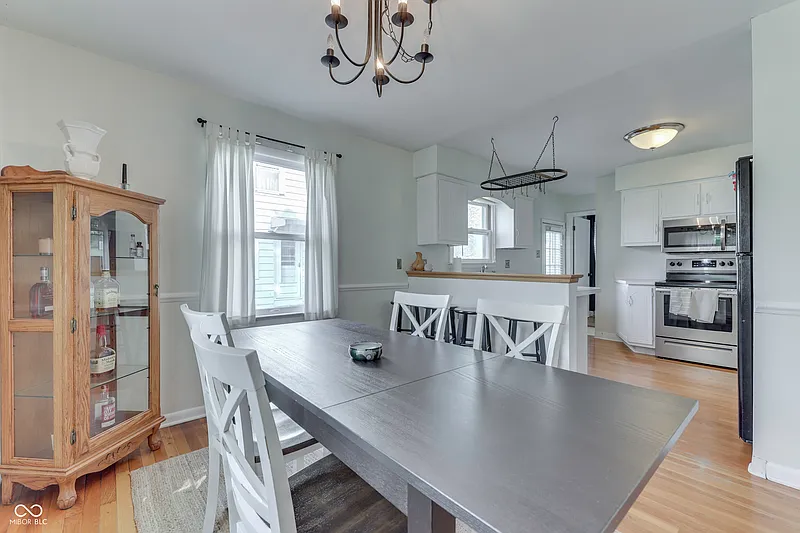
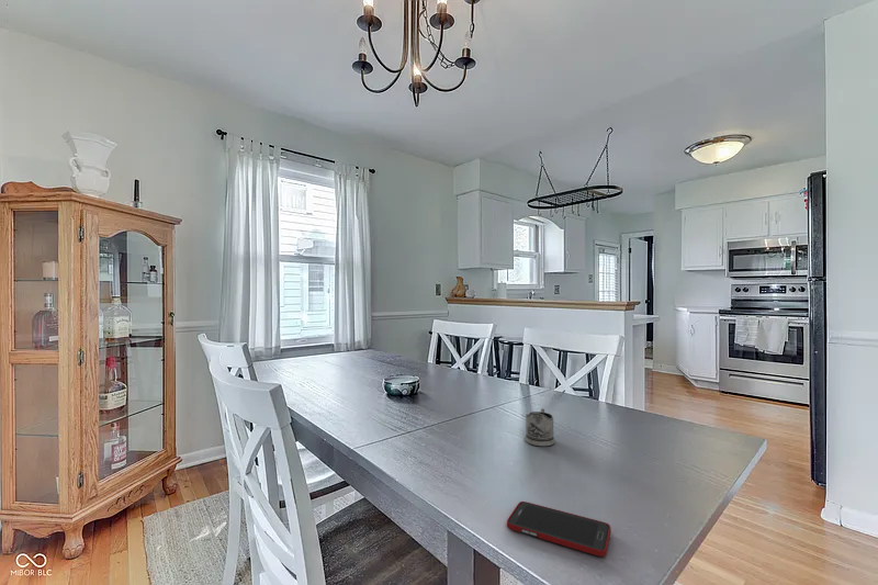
+ tea glass holder (540, 423)
+ cell phone (558, 526)
